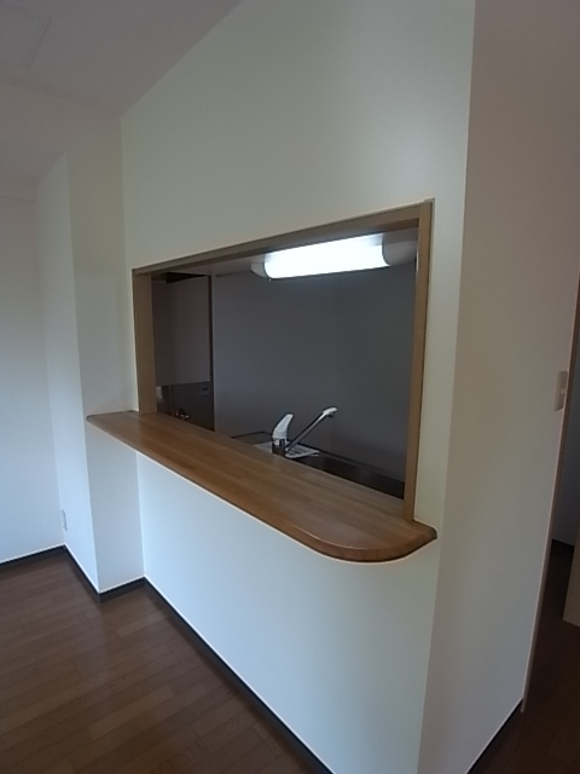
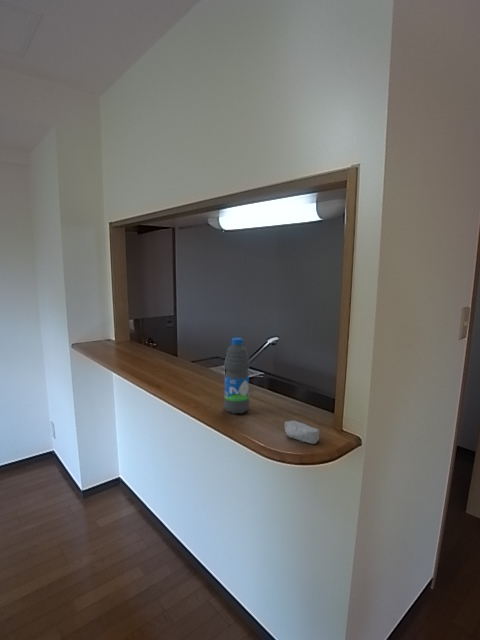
+ soap bar (301, 430)
+ water bottle (236, 374)
